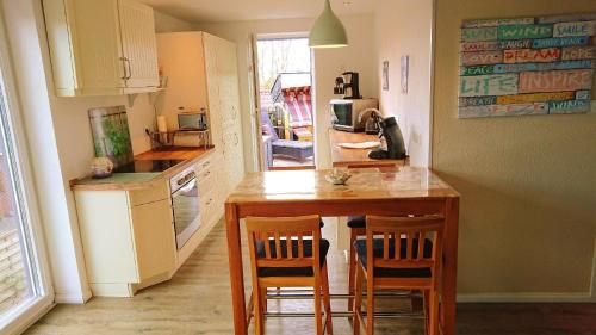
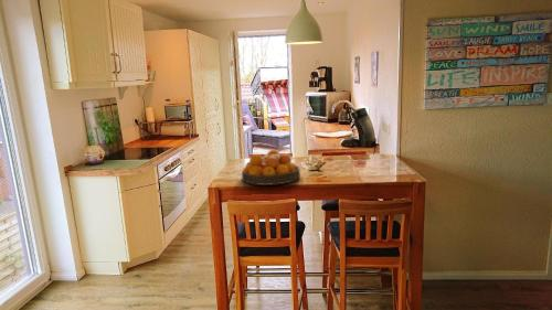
+ fruit bowl (269, 164)
